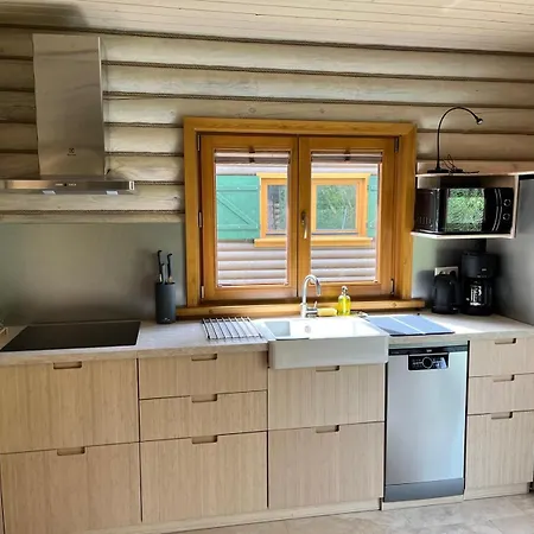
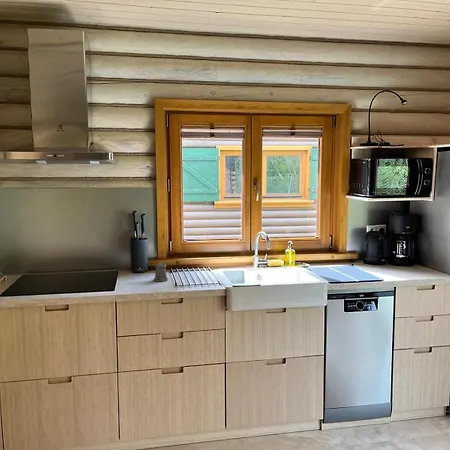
+ pepper shaker (159, 271)
